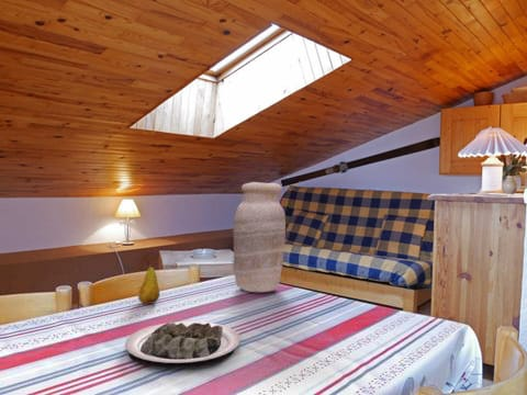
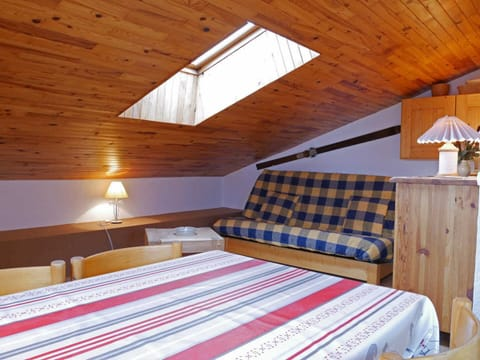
- vase (259, 236)
- plate (183, 338)
- fruit (148, 281)
